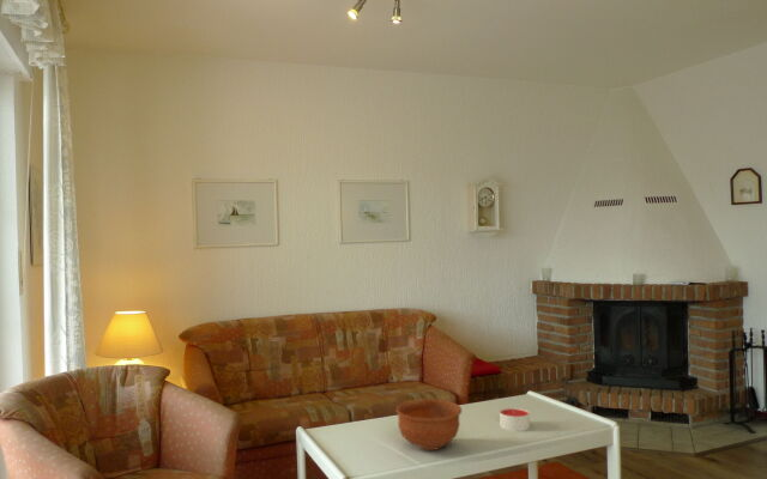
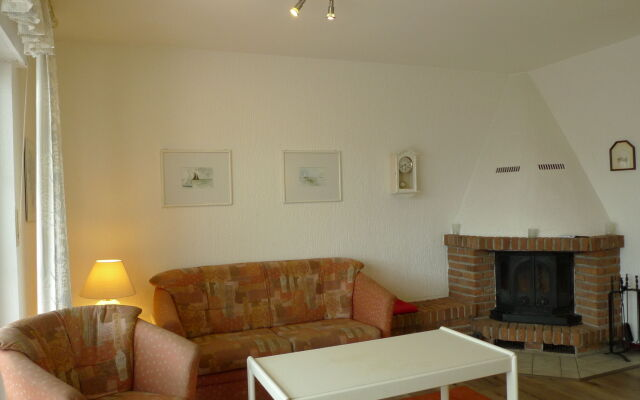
- candle (514, 418)
- bowl (429, 428)
